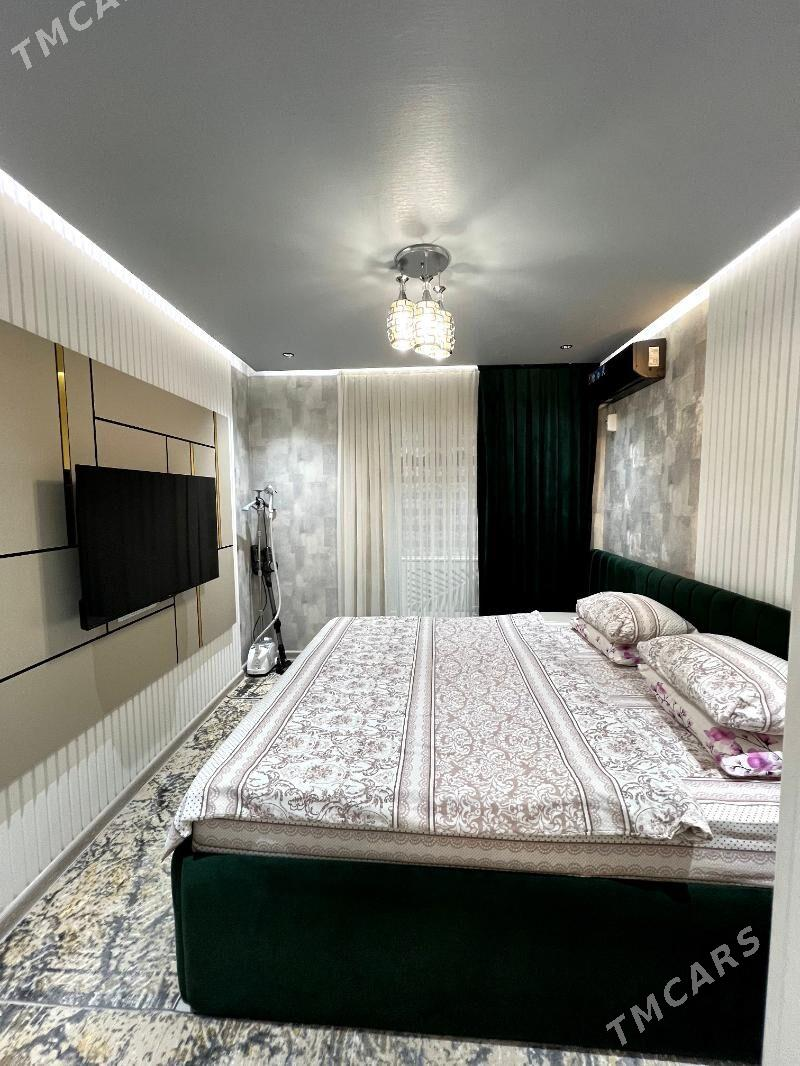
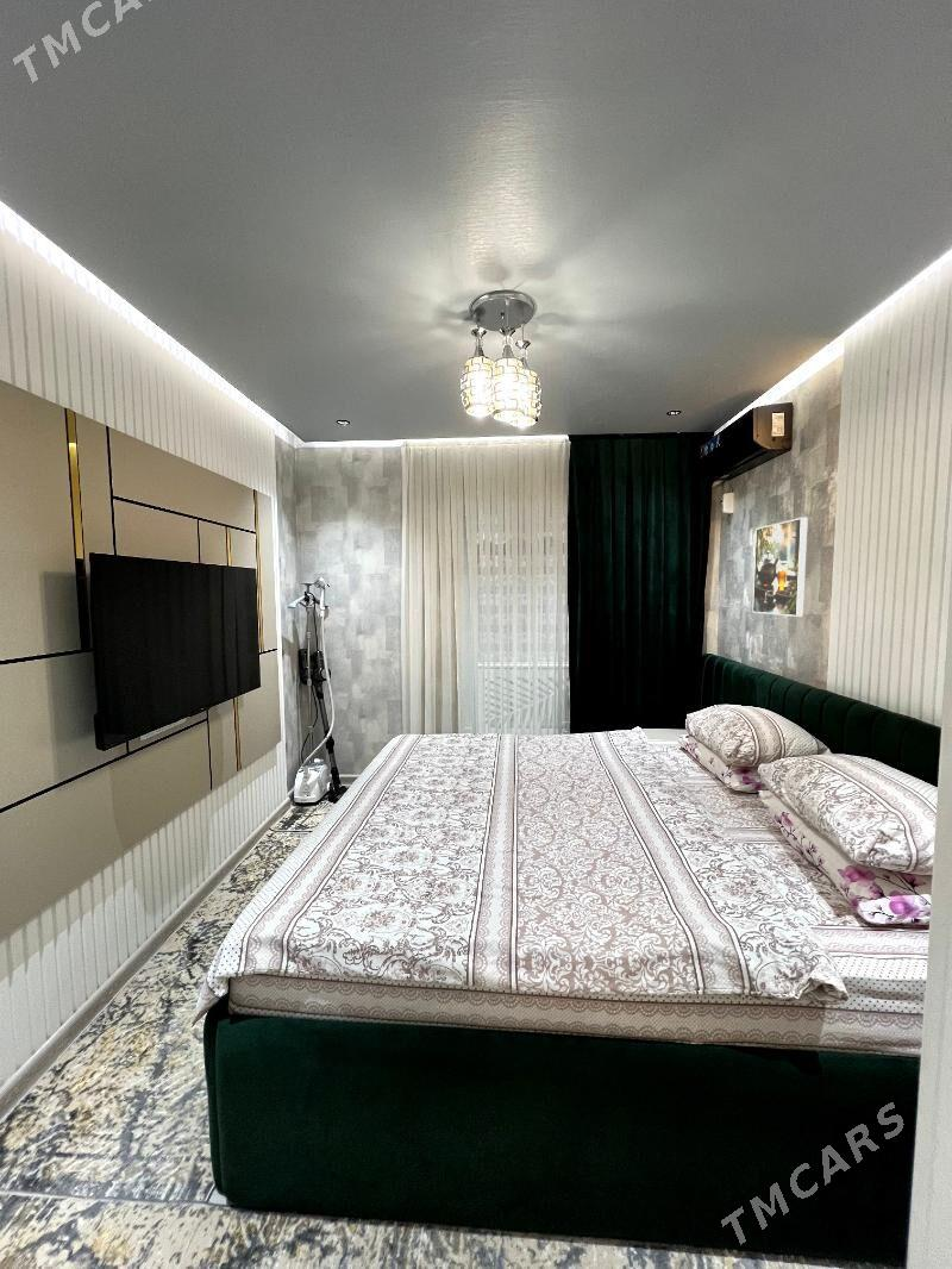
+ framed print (777, 569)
